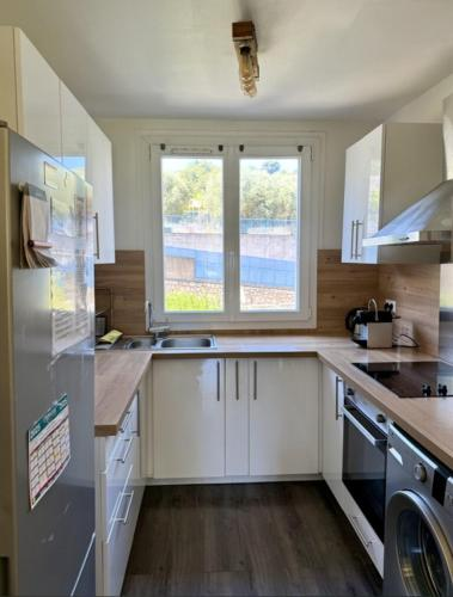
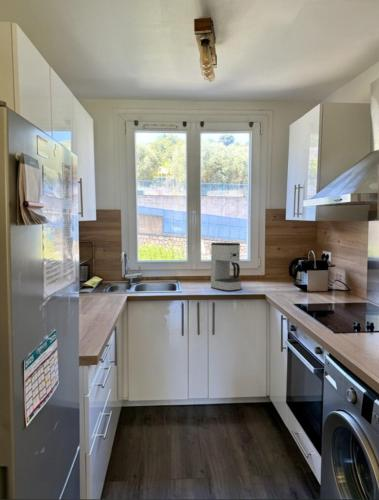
+ coffee maker (228, 265)
